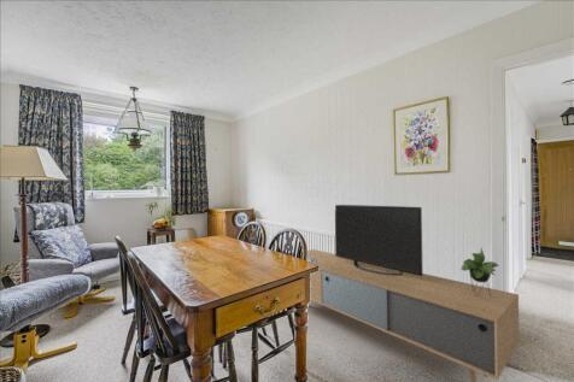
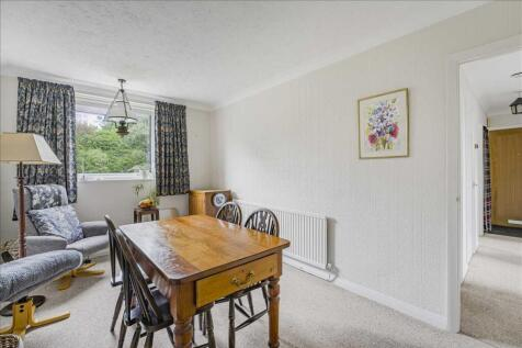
- media console (370, 269)
